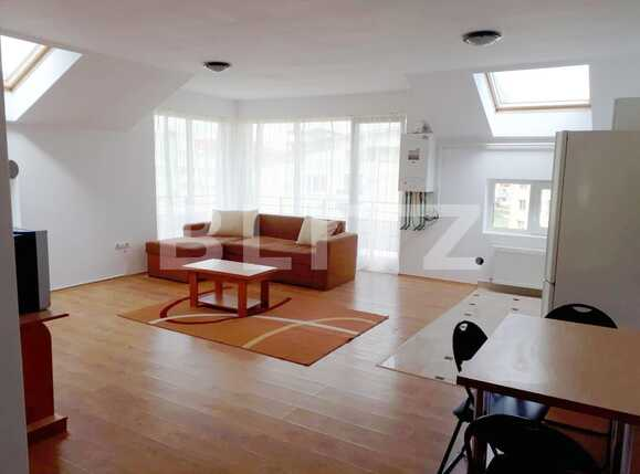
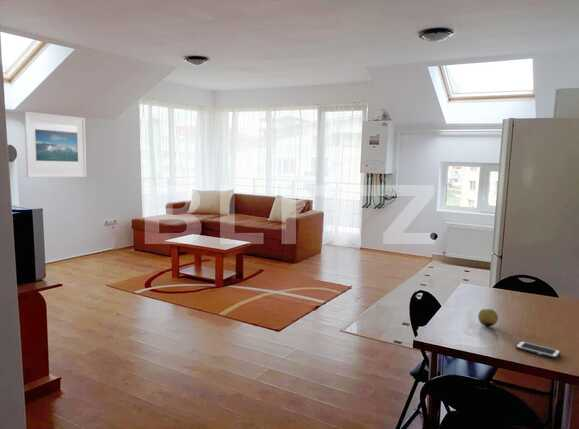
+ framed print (57, 146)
+ fruit (488, 317)
+ cell phone (537, 349)
